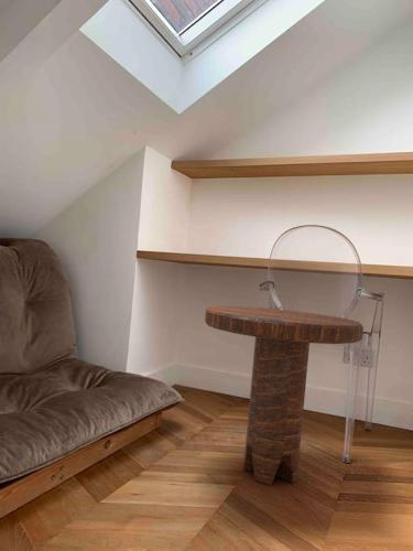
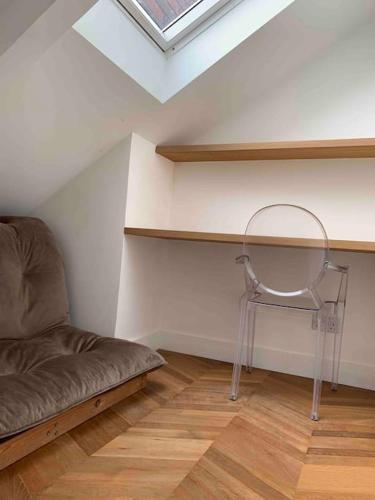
- side table (274, 393)
